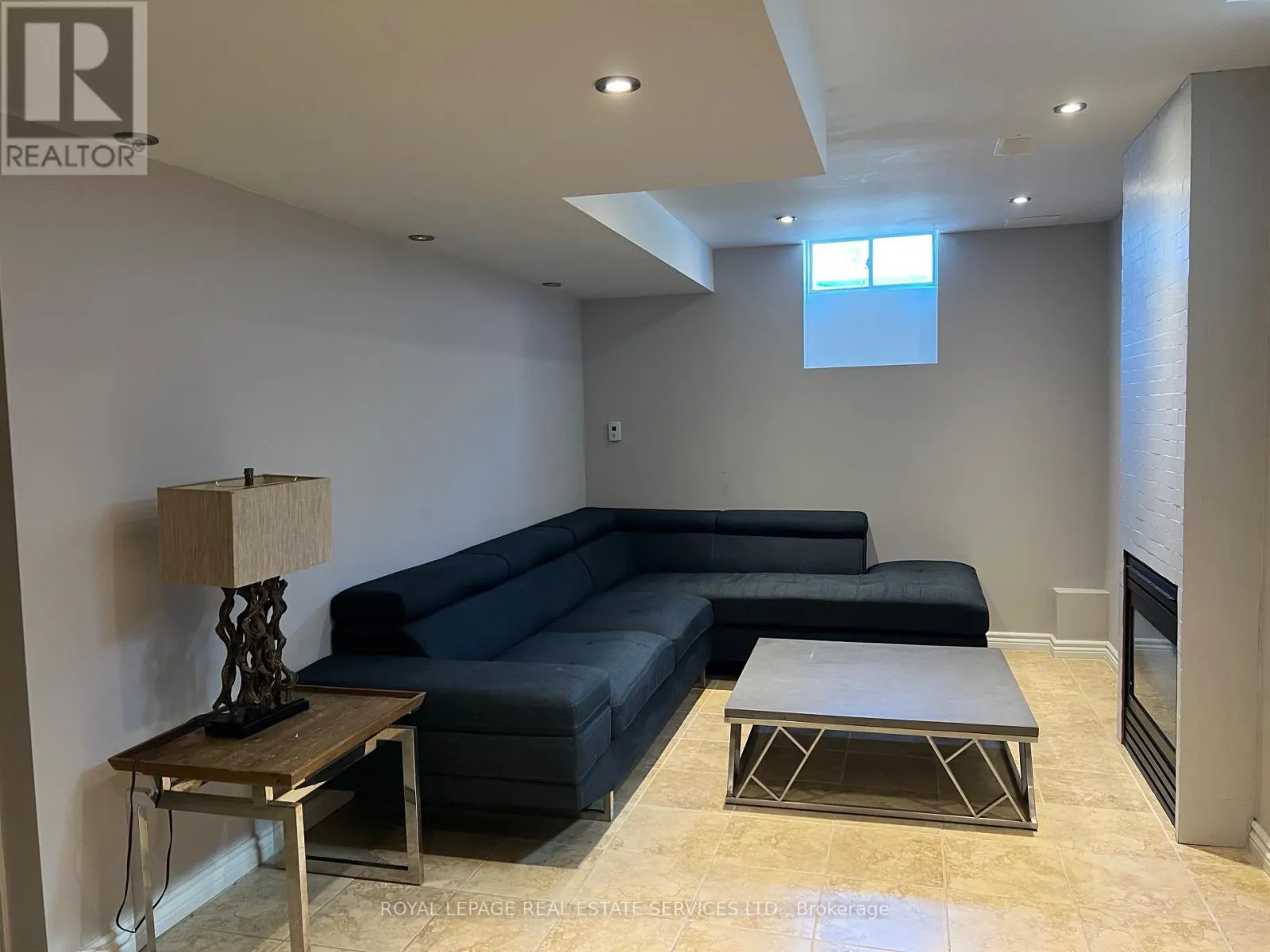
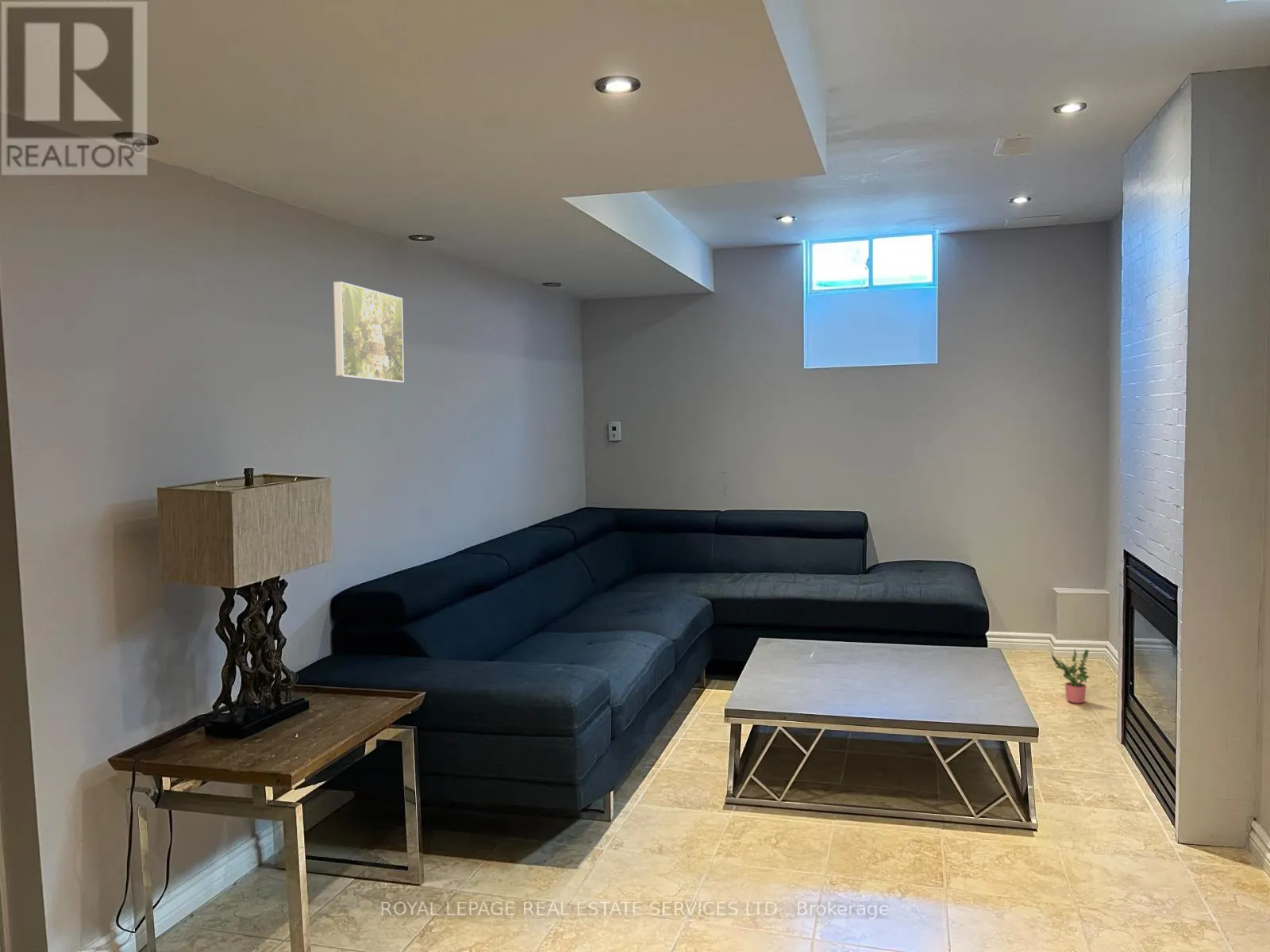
+ potted plant (1072, 677)
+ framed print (371, 335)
